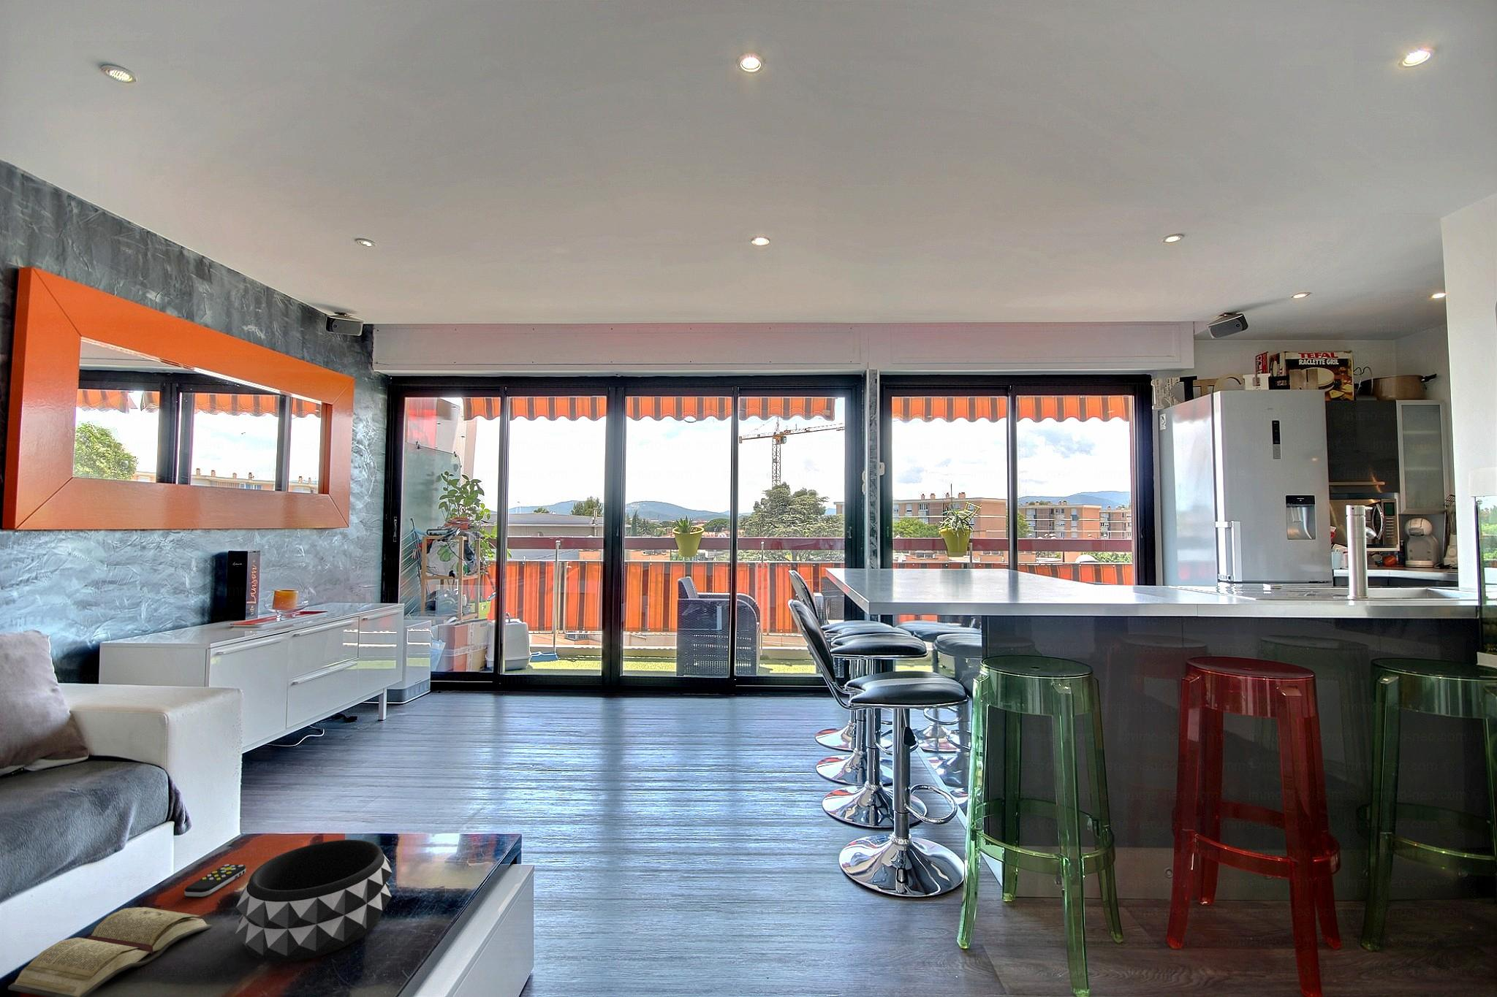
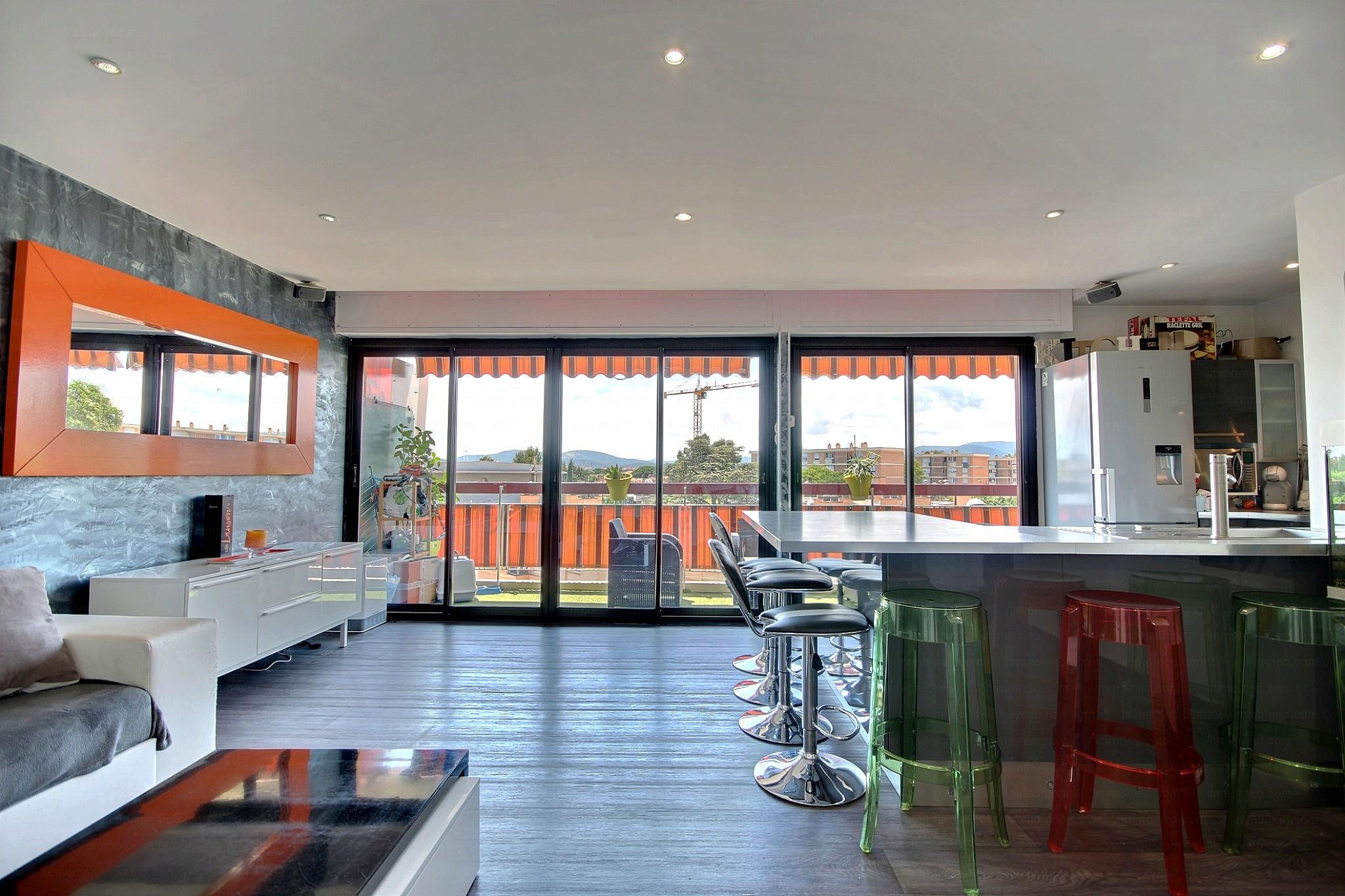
- decorative bowl (317, 896)
- diary (118, 942)
- remote control (216, 879)
